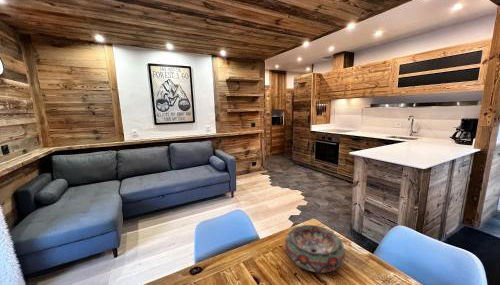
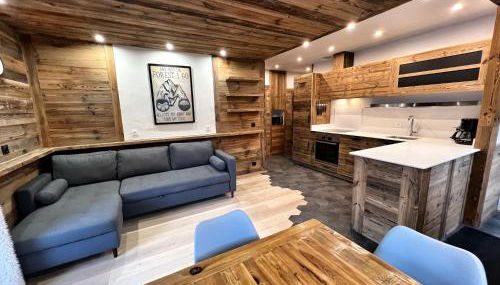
- decorative bowl (313, 246)
